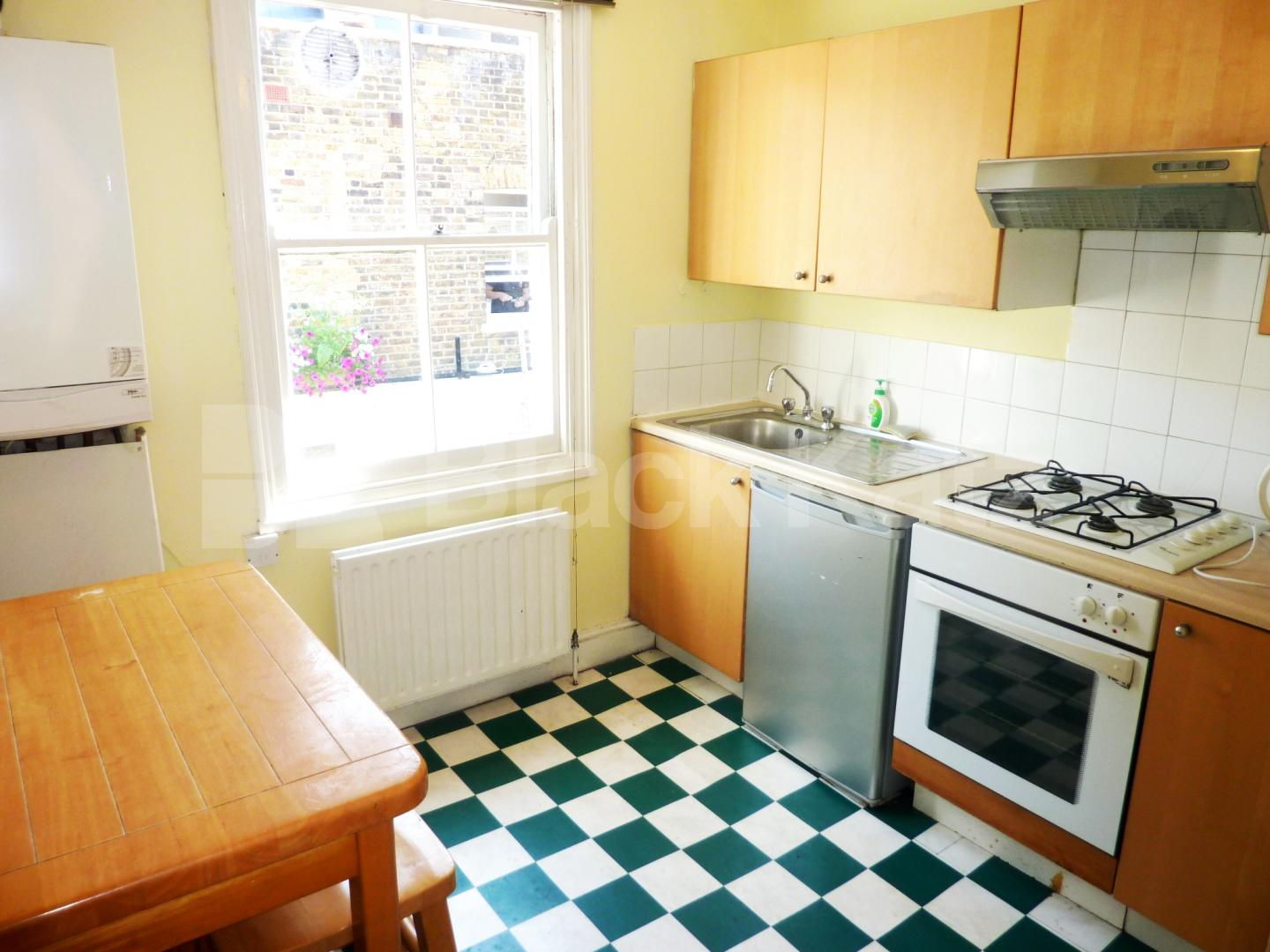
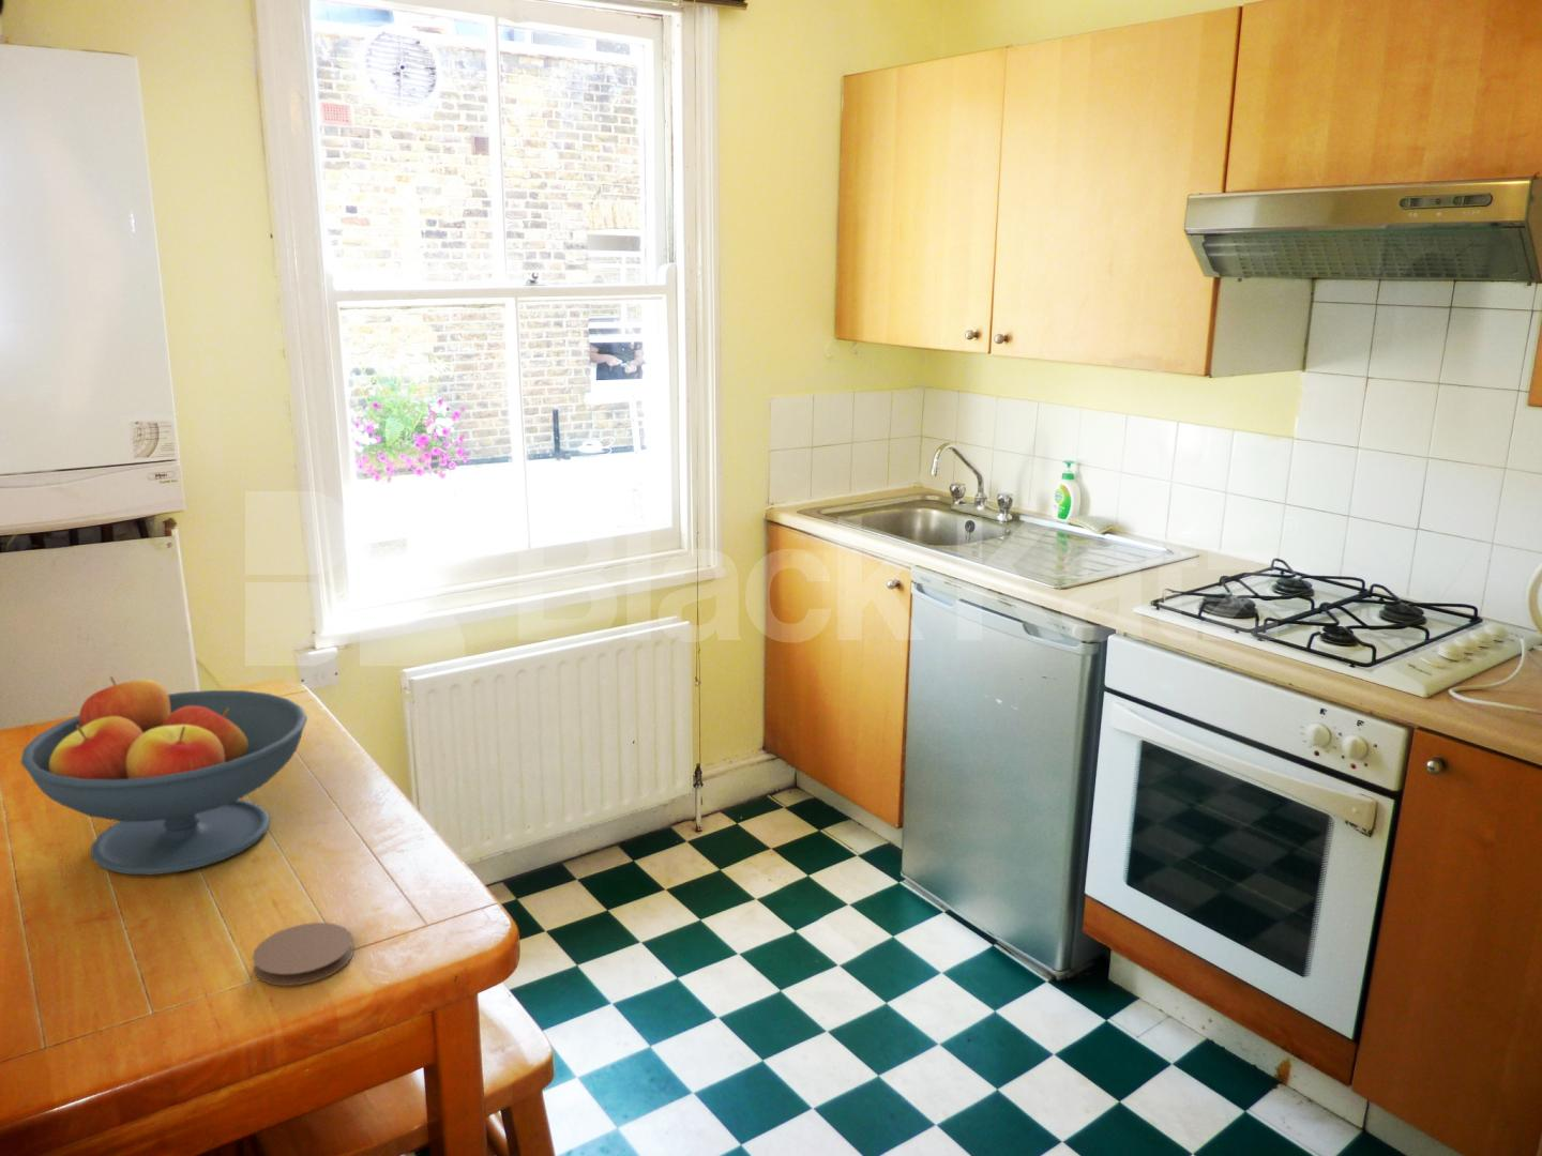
+ coaster (304, 953)
+ fruit bowl (175, 765)
